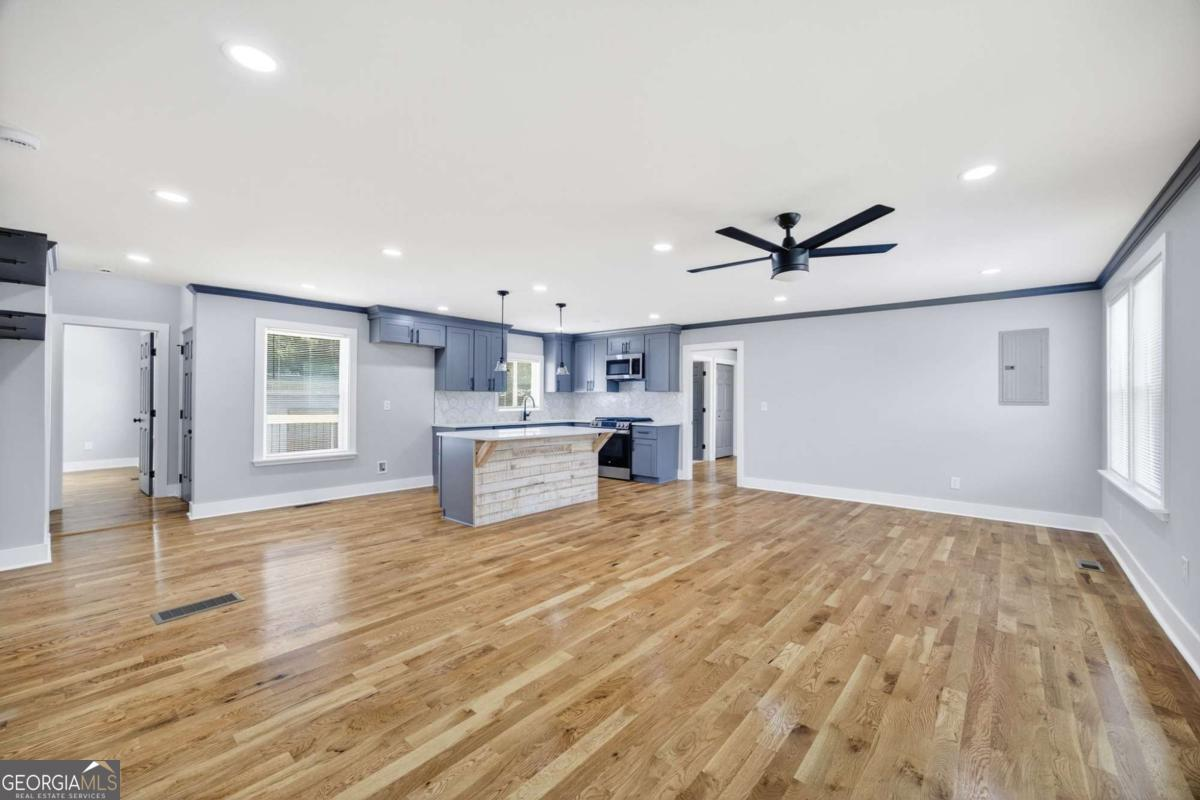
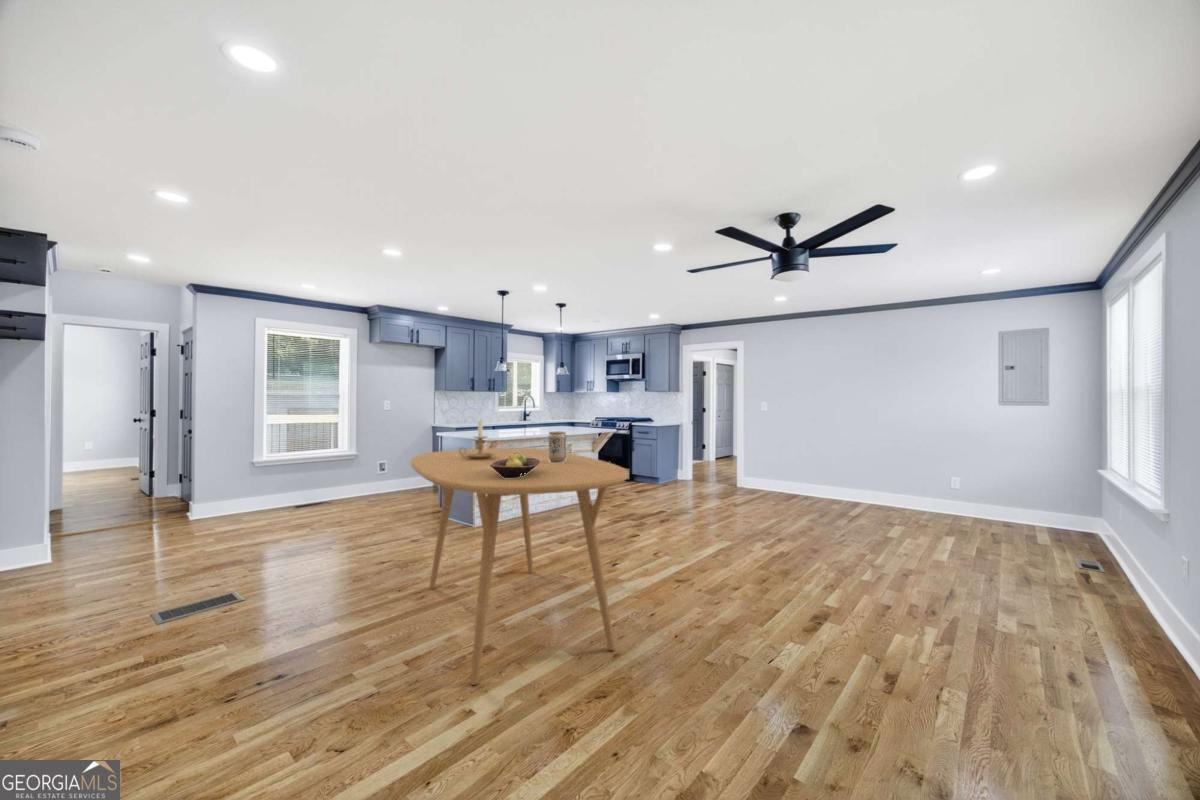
+ dining table (496, 535)
+ candle holder (480, 438)
+ fruit bowl (515, 462)
+ vase (557, 446)
